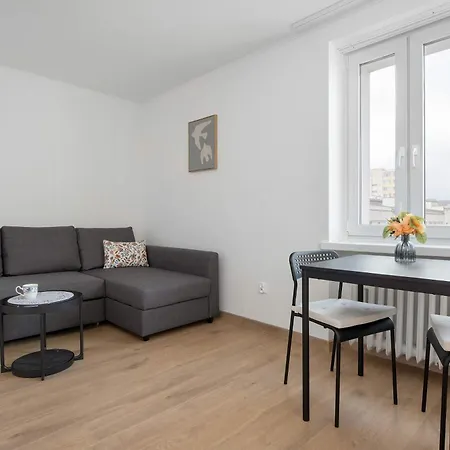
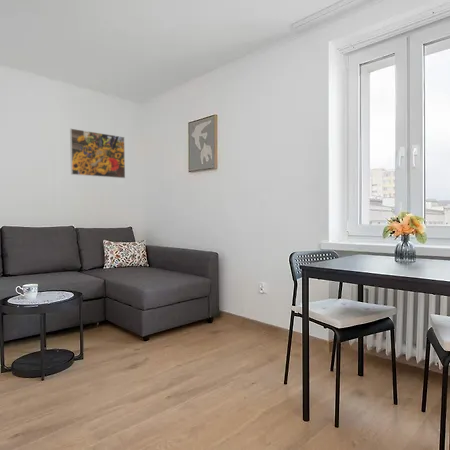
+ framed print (99, 154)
